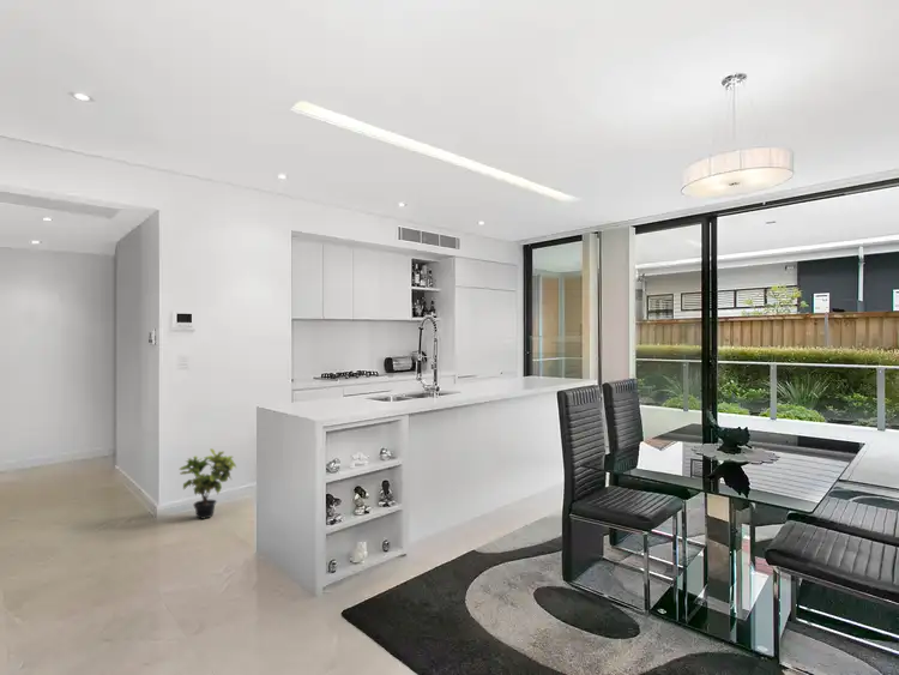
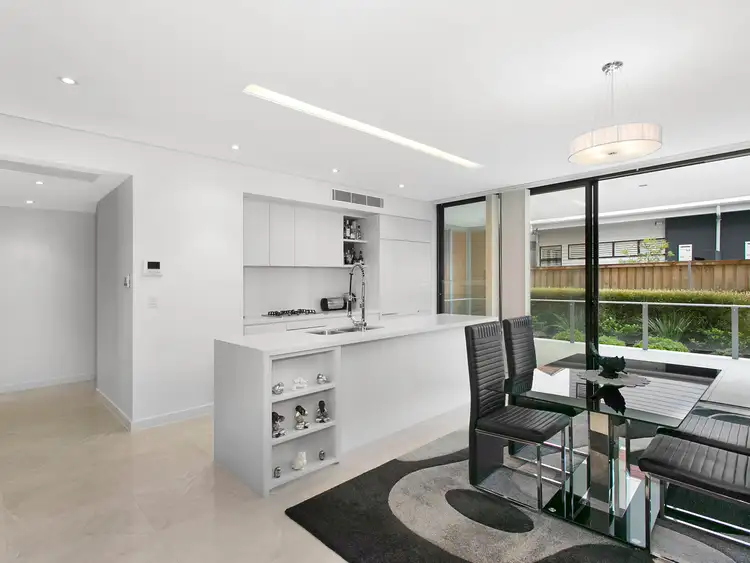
- potted plant (209, 482)
